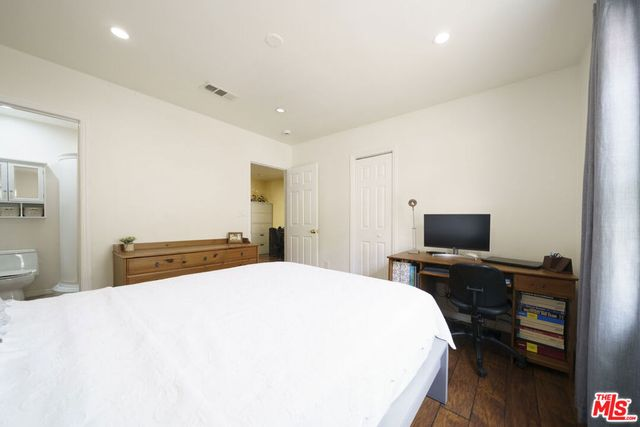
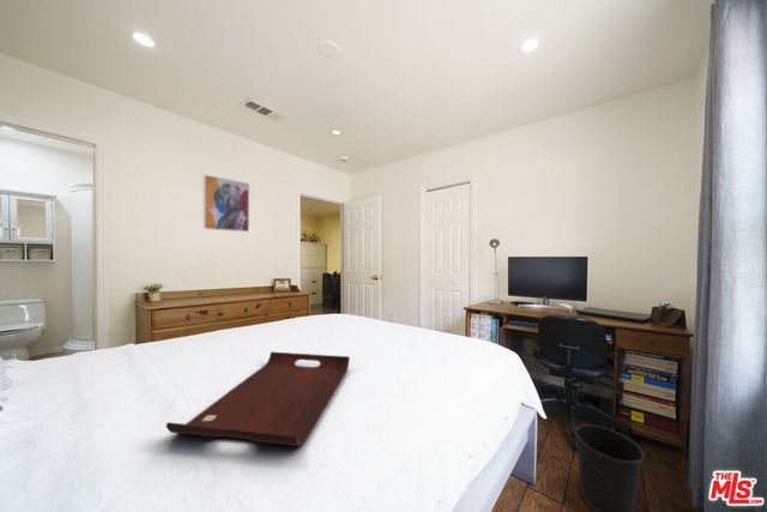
+ wall art (227, 204)
+ serving tray (279, 388)
+ wastebasket (606, 471)
